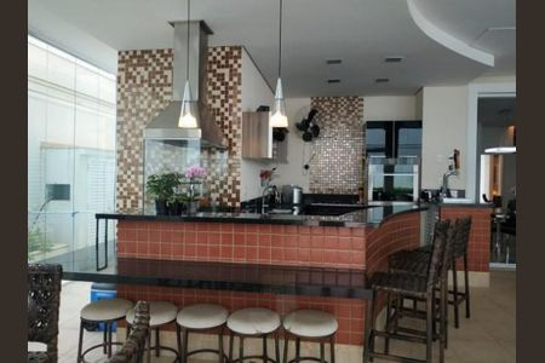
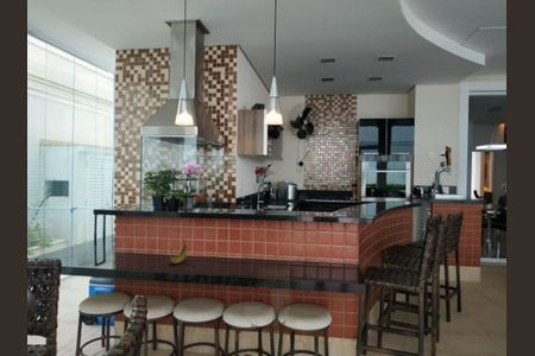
+ fruit (180, 253)
